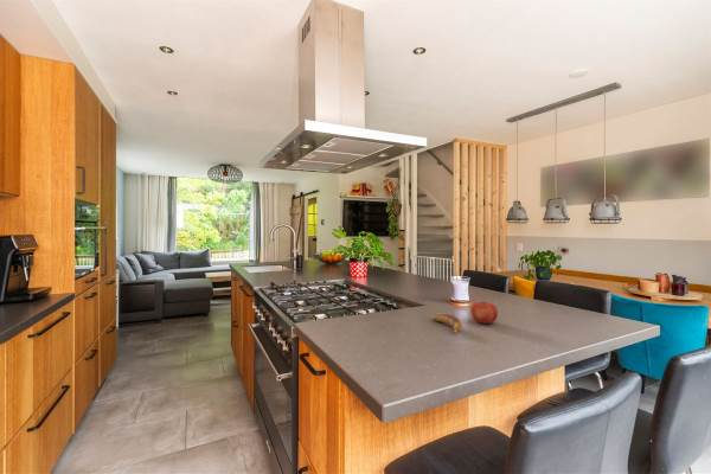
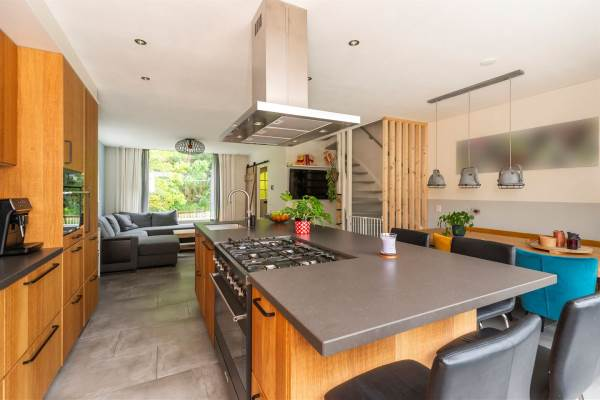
- fruit (483, 310)
- banana (447, 320)
